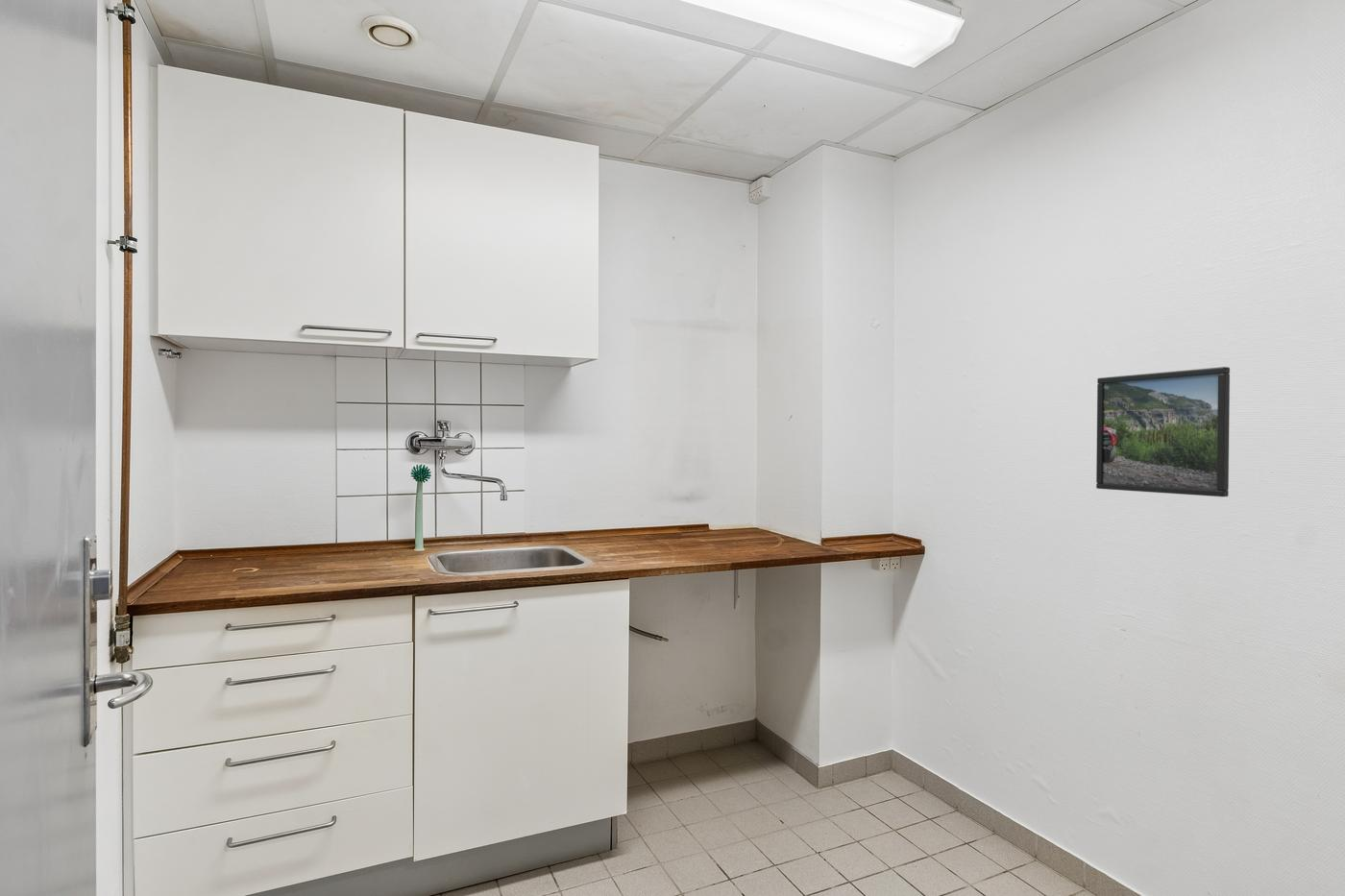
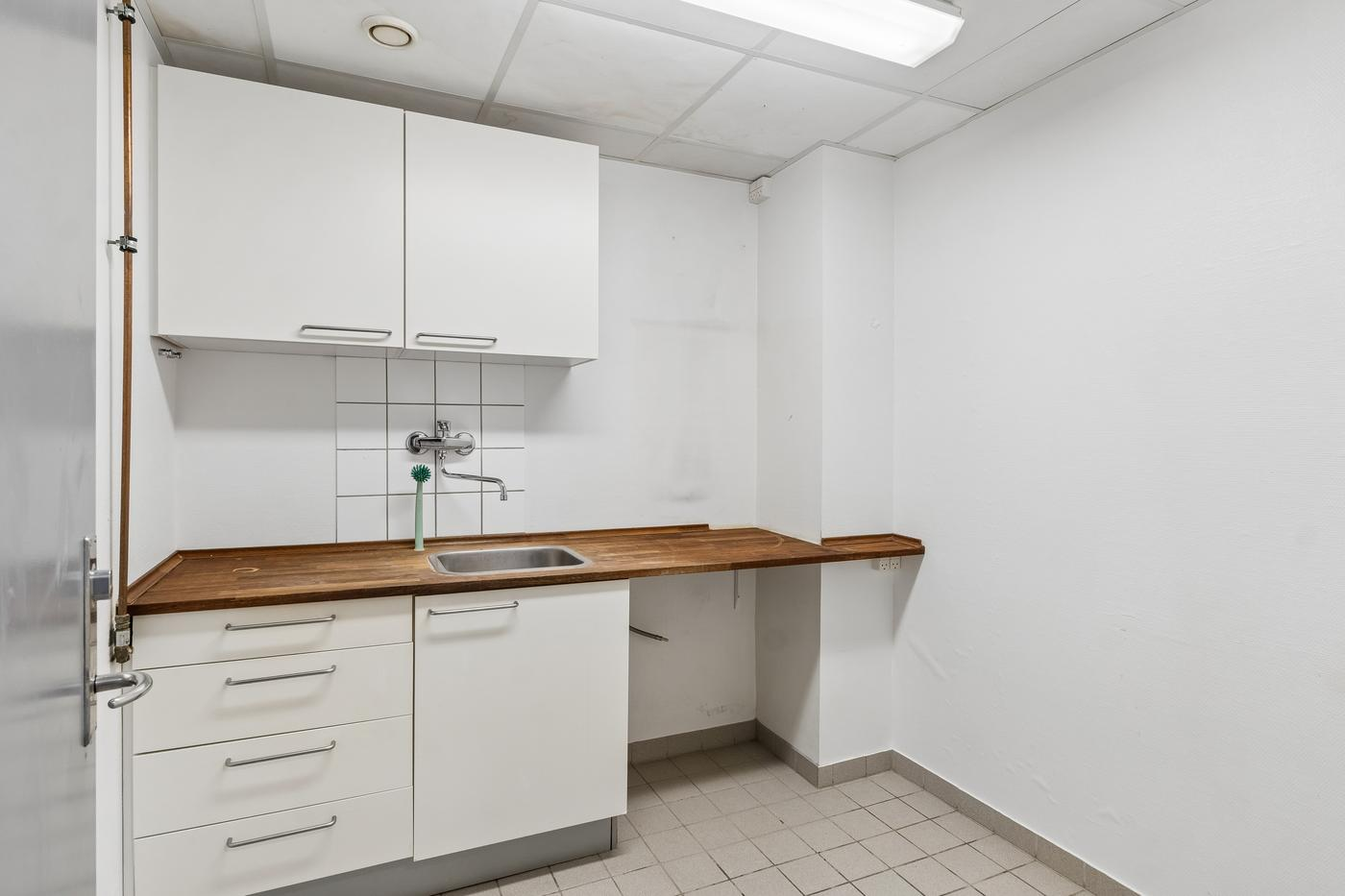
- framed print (1158, 432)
